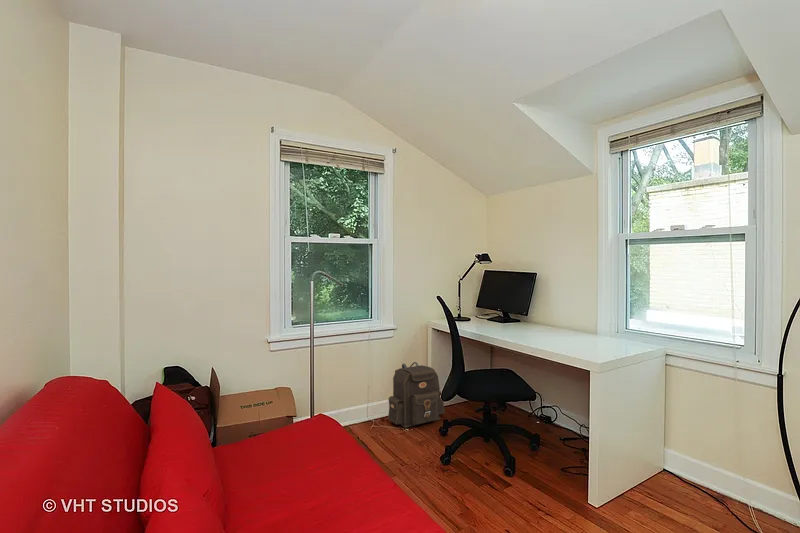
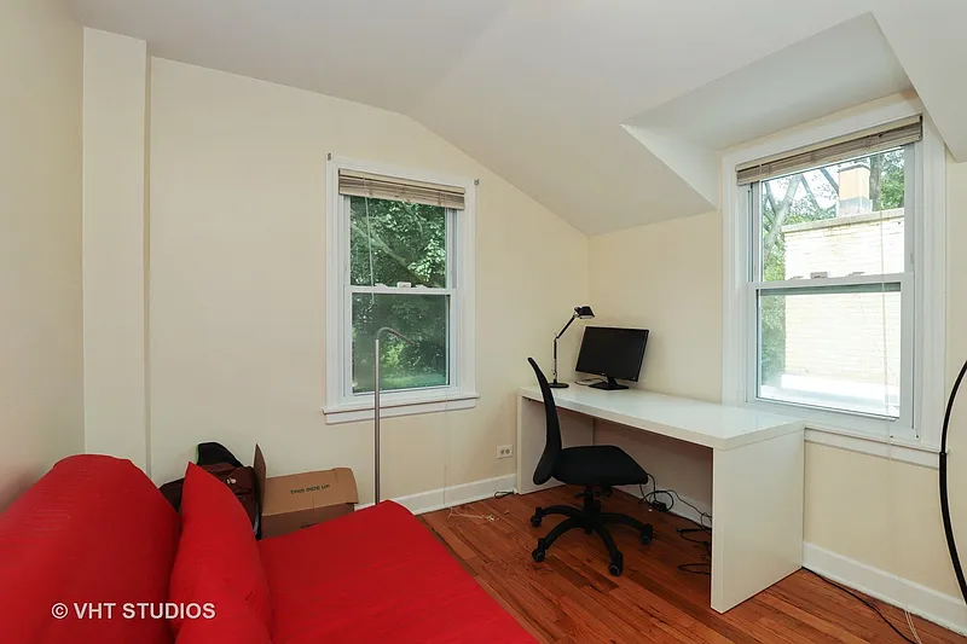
- backpack (416, 392)
